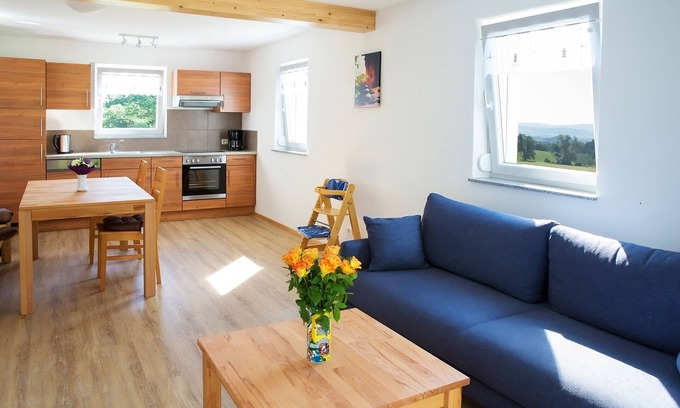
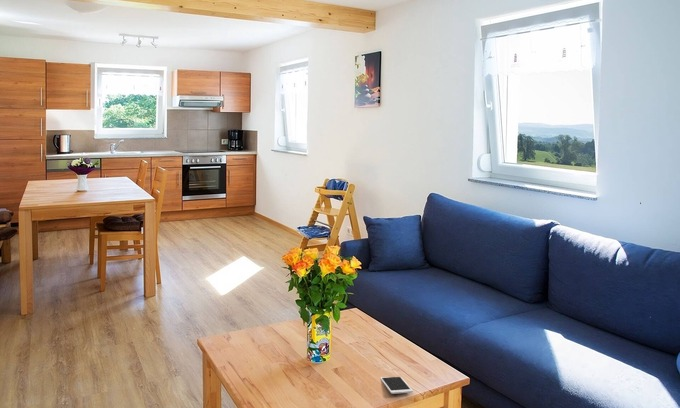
+ cell phone (395, 383)
